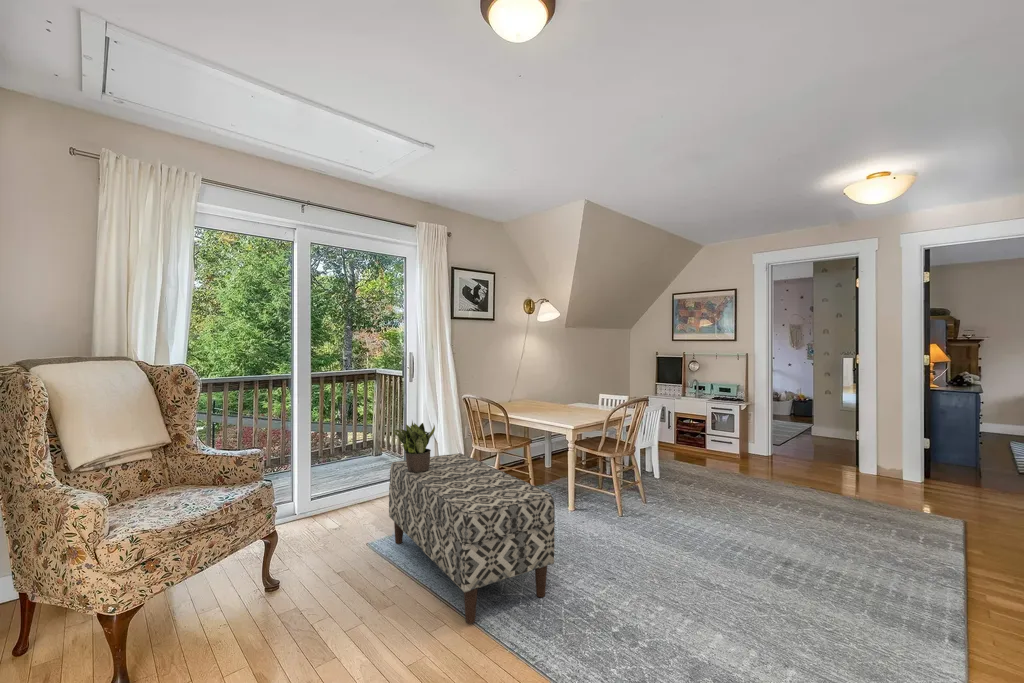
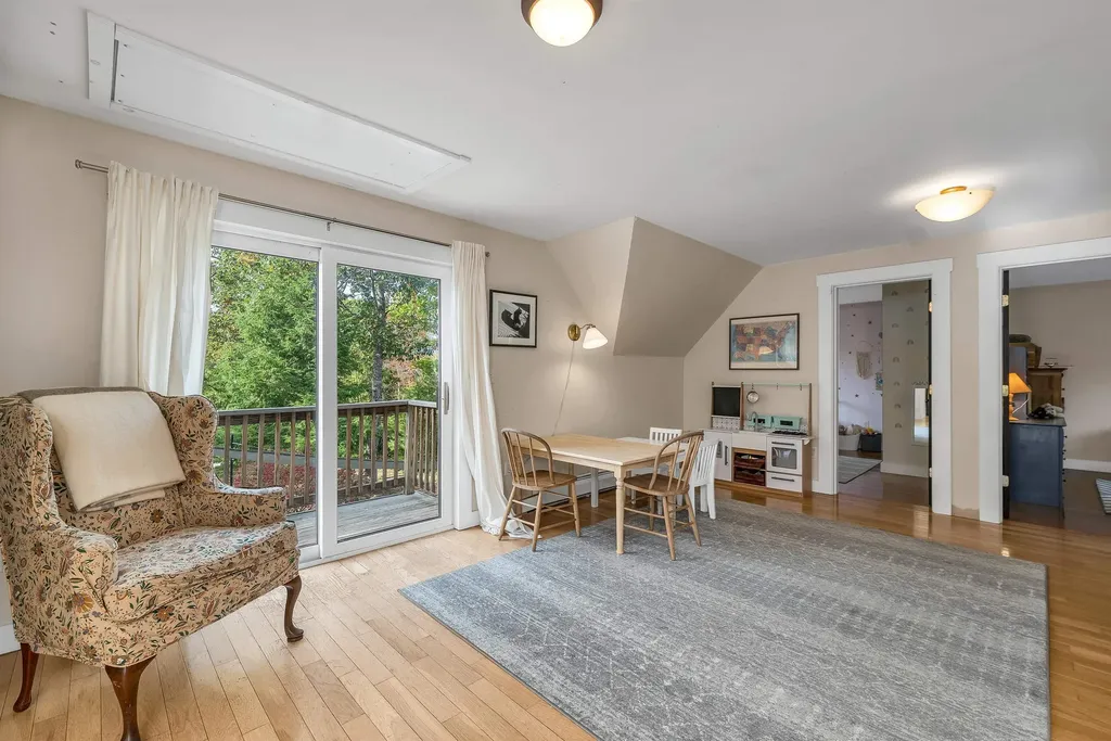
- bench (462, 520)
- potted plant (418, 442)
